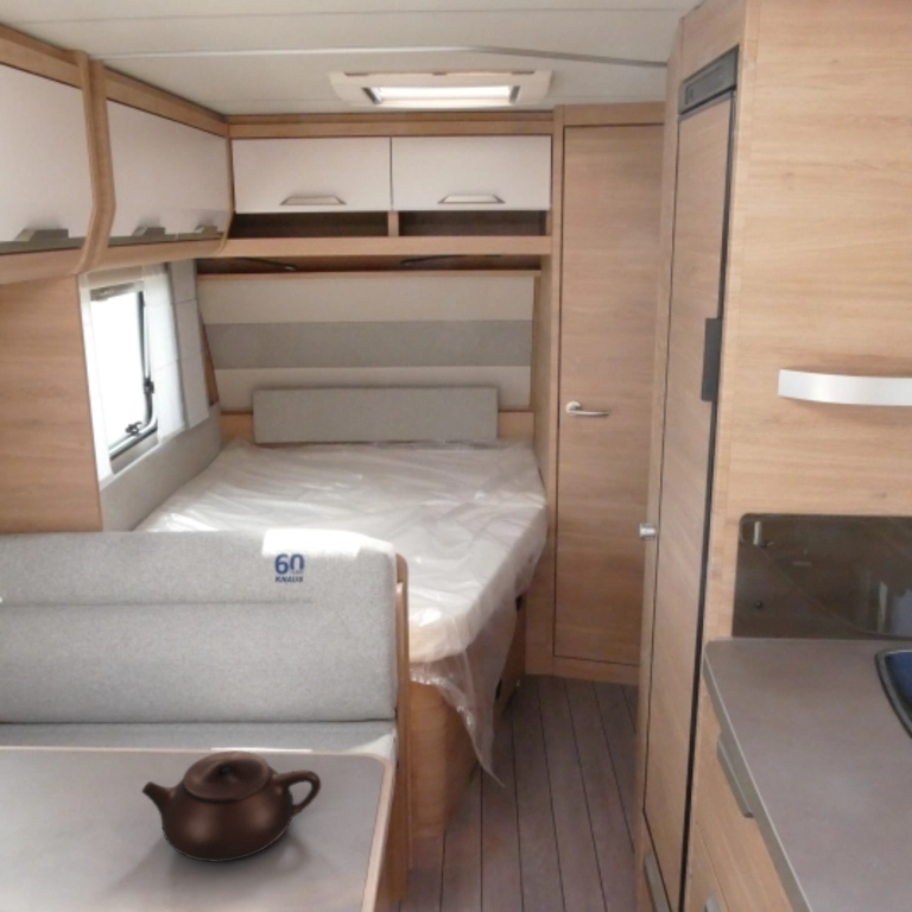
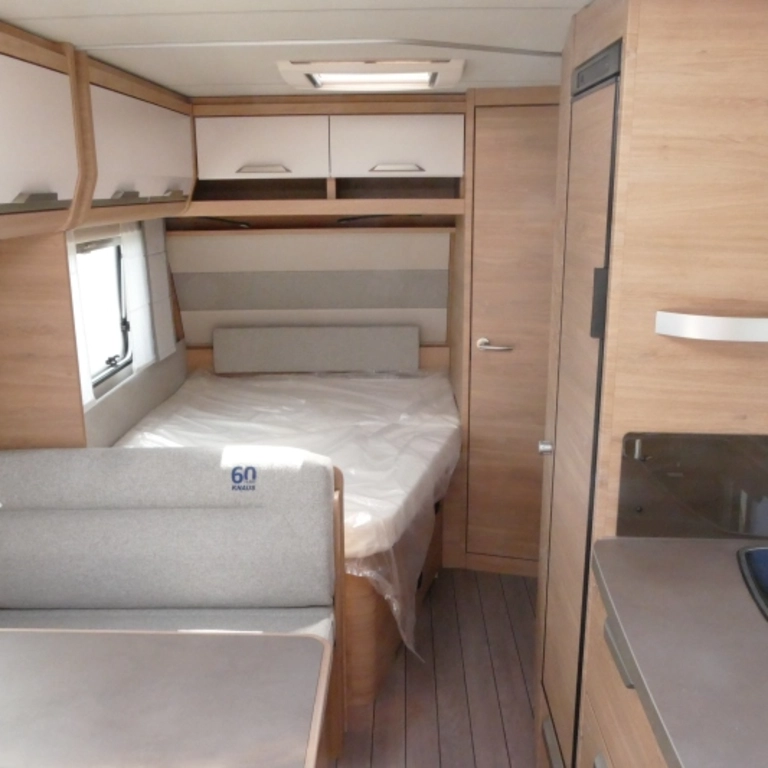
- teapot (230, 797)
